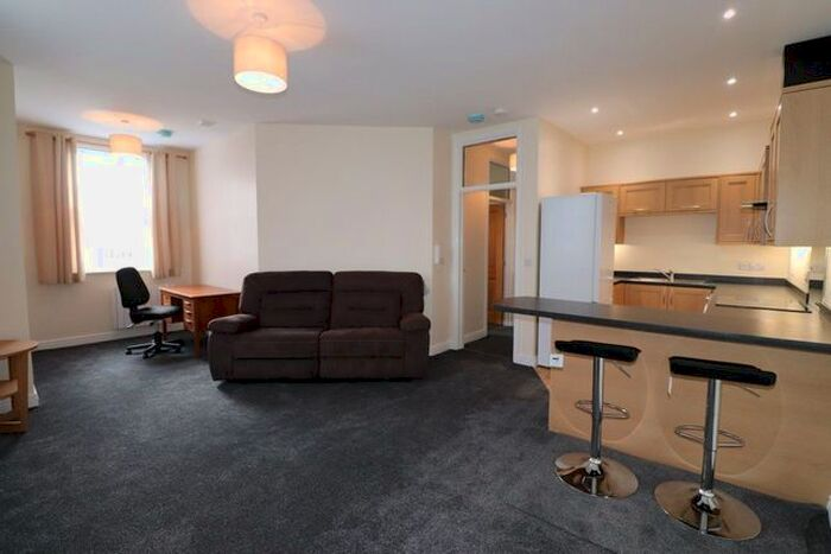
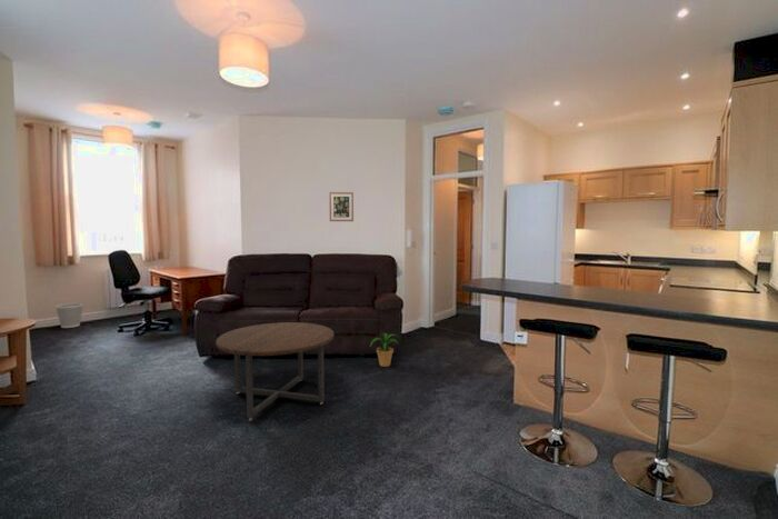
+ wastebasket (70, 315)
+ coffee table (276, 355)
+ wall art (341, 207)
+ potted plant (385, 349)
